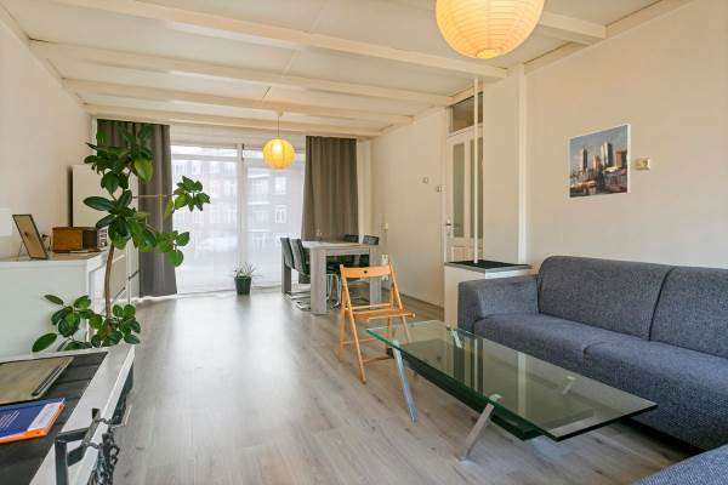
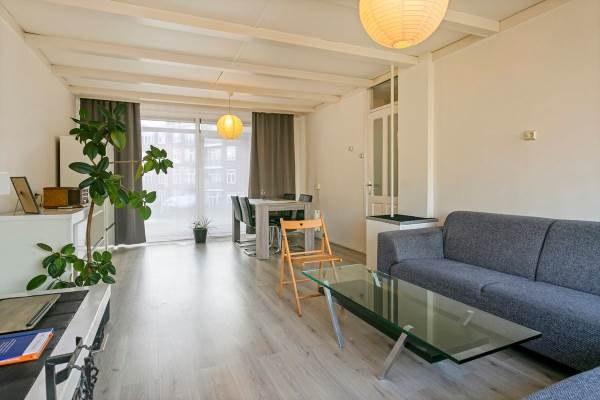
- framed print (597, 164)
